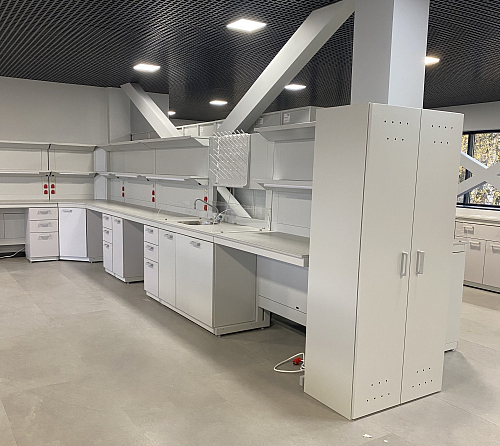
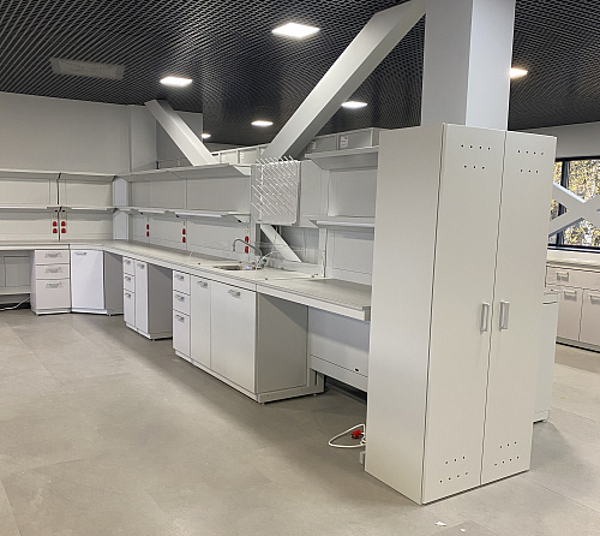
+ ceiling vent (88, 69)
